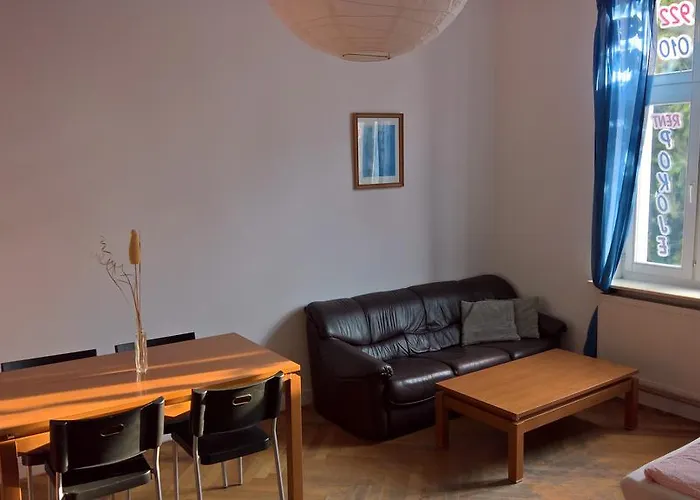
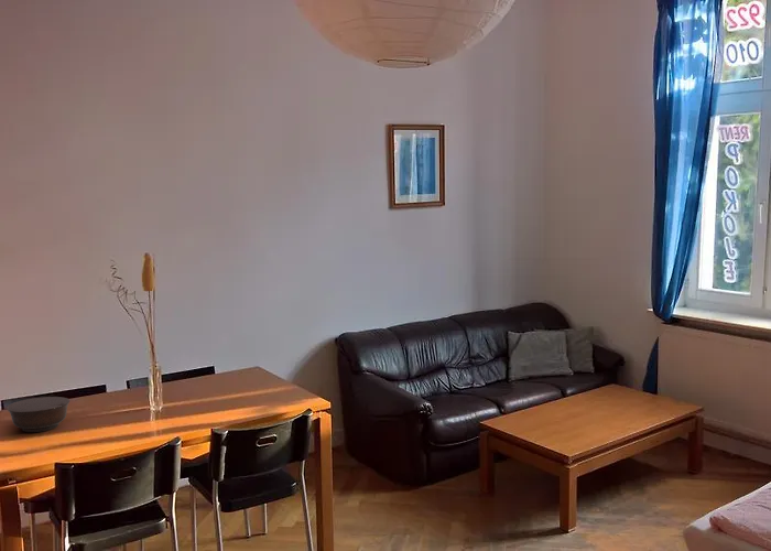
+ bowl (39, 414)
